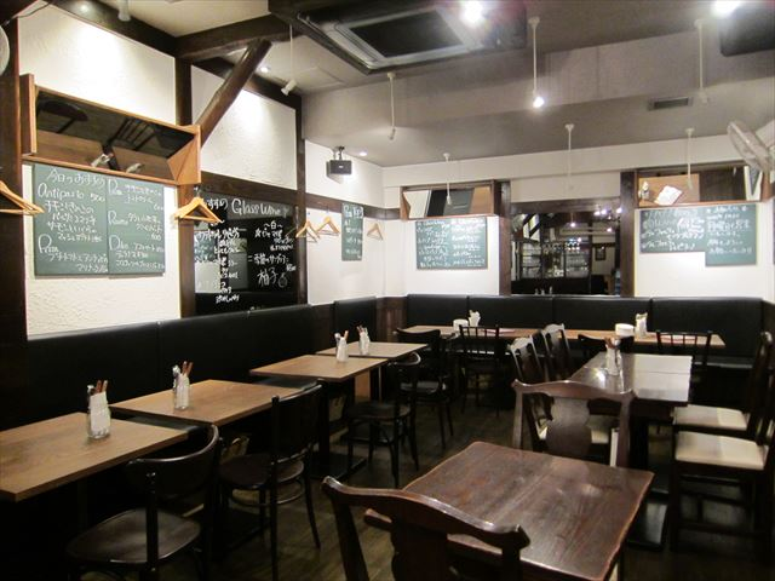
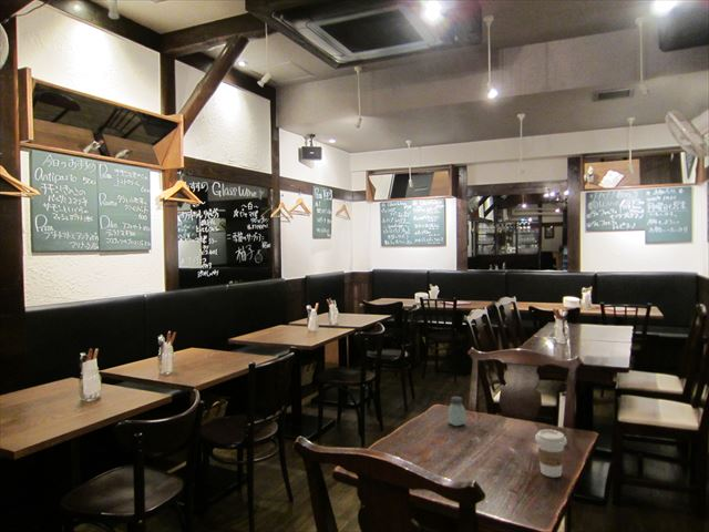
+ coffee cup (551, 452)
+ saltshaker (456, 410)
